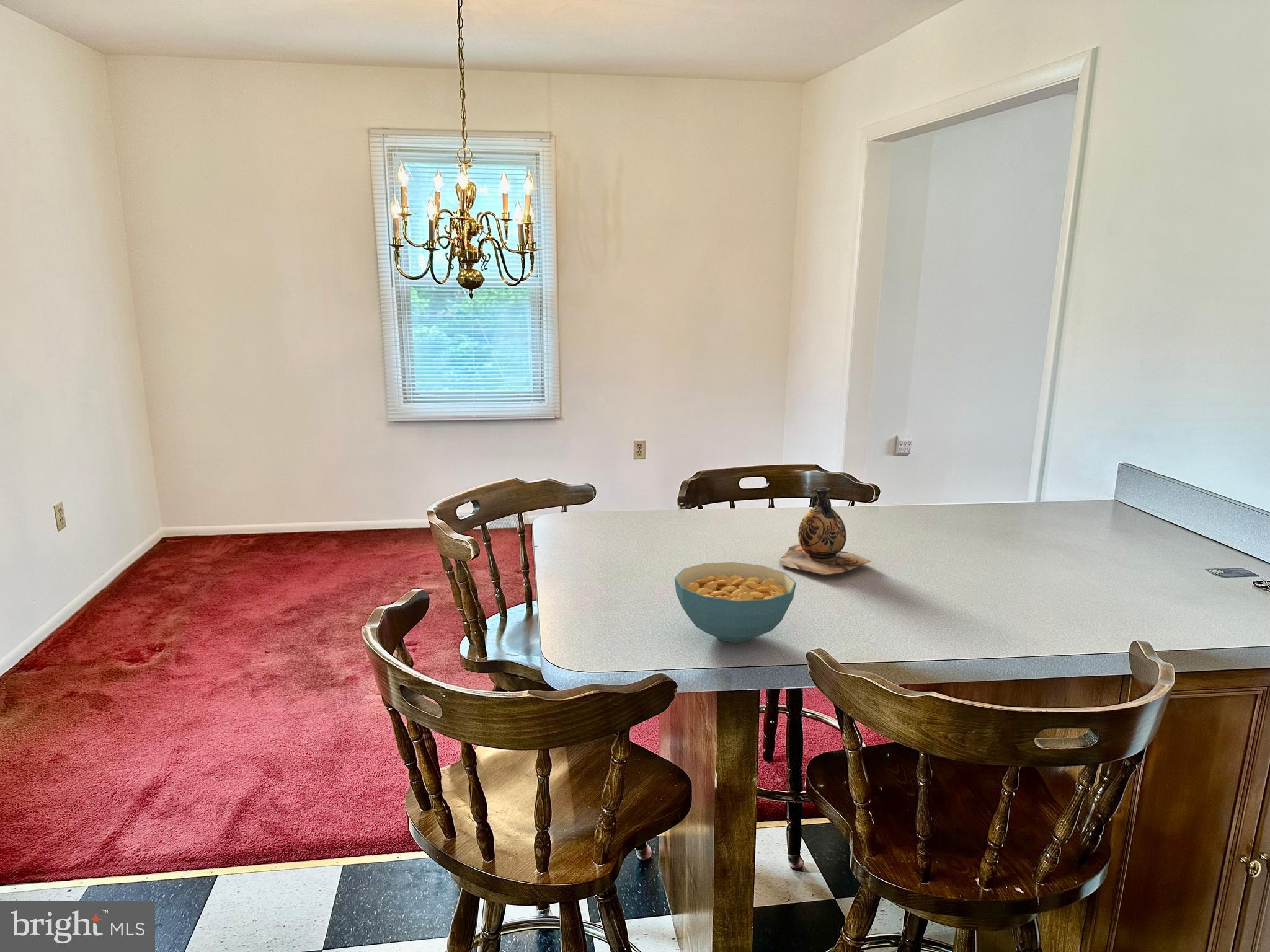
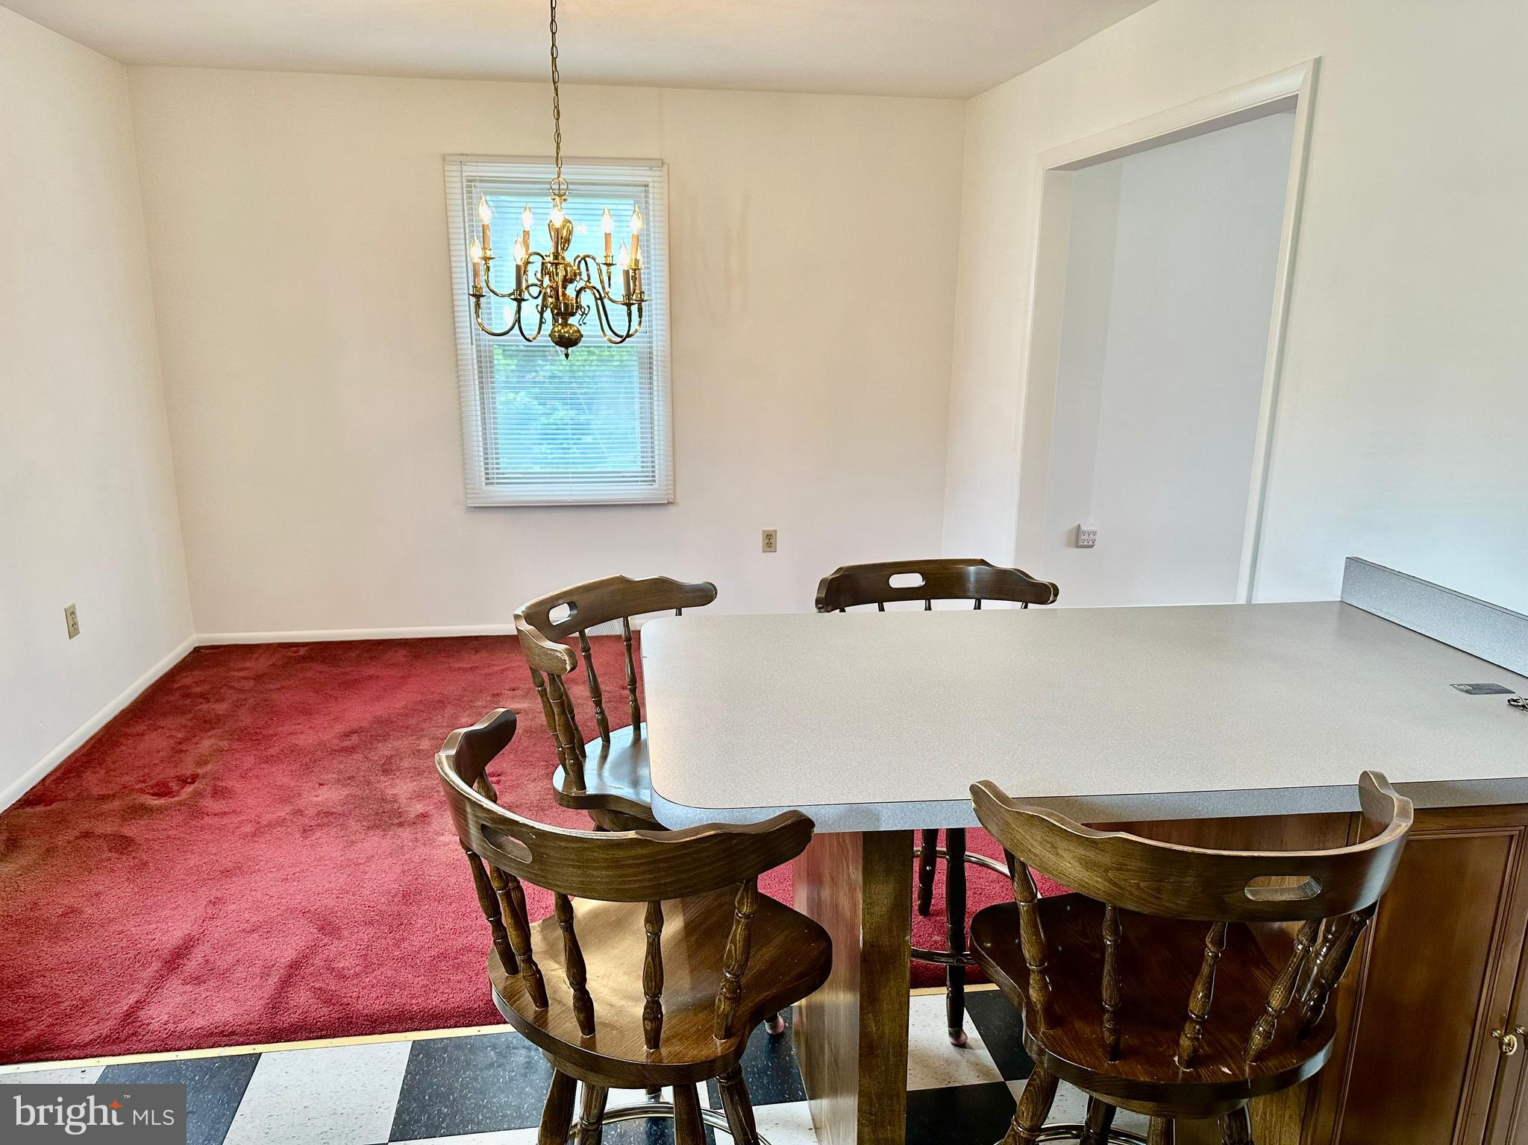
- cereal bowl (734, 608)
- vase (820, 525)
